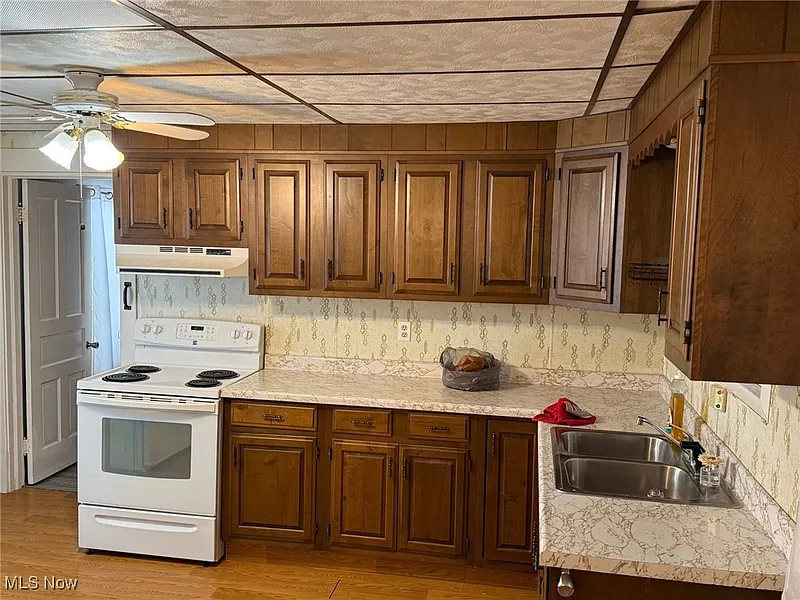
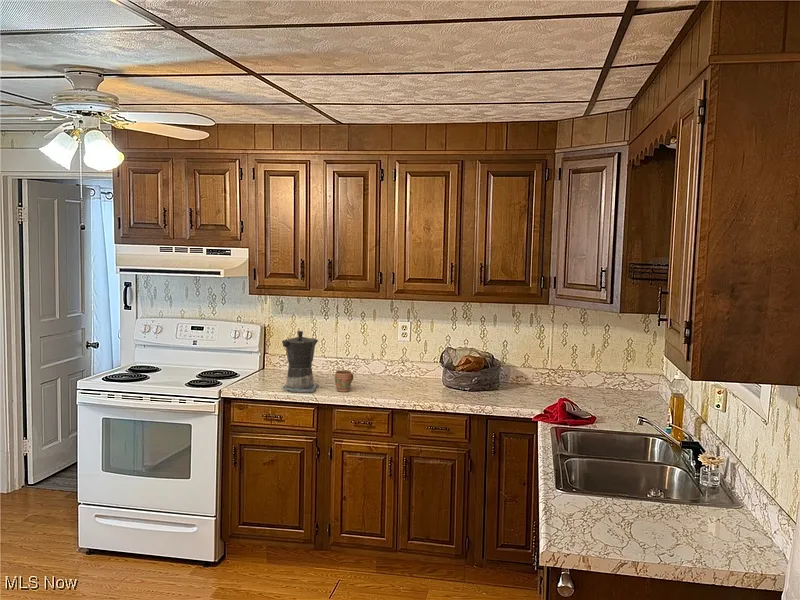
+ mug (344, 381)
+ coffee maker (299, 359)
